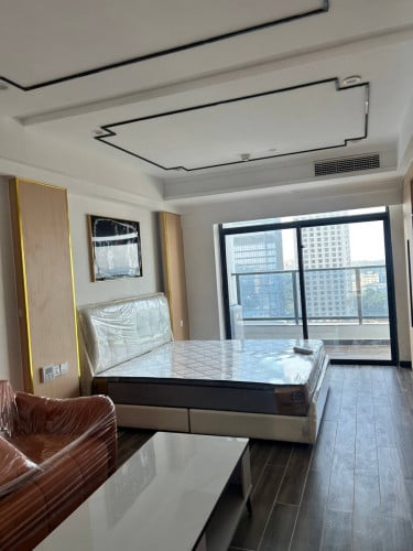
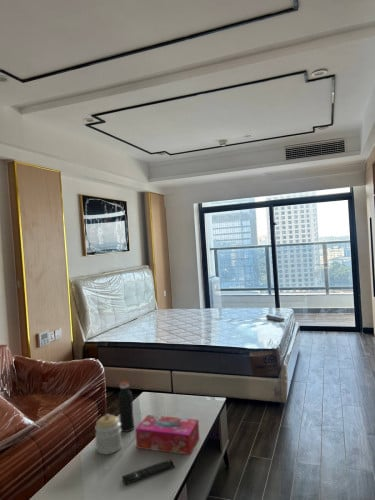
+ water bottle (125, 405)
+ remote control (149, 471)
+ jar (108, 431)
+ tissue box (167, 433)
